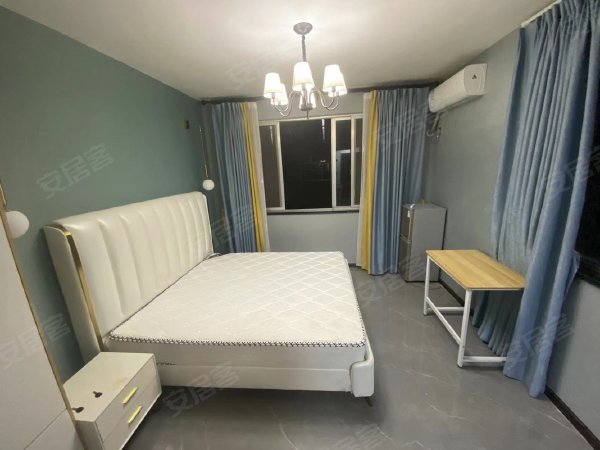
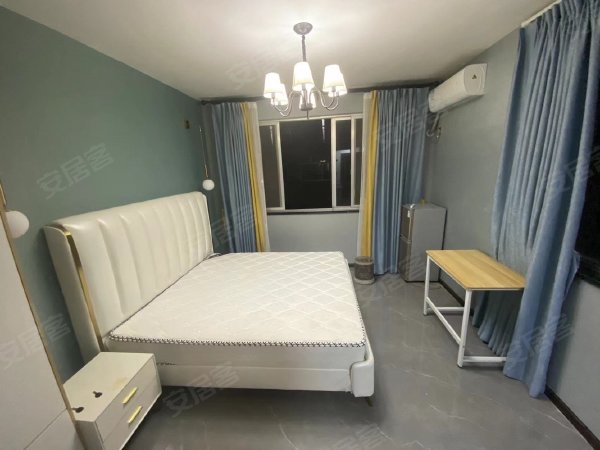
+ wastebasket (364, 270)
